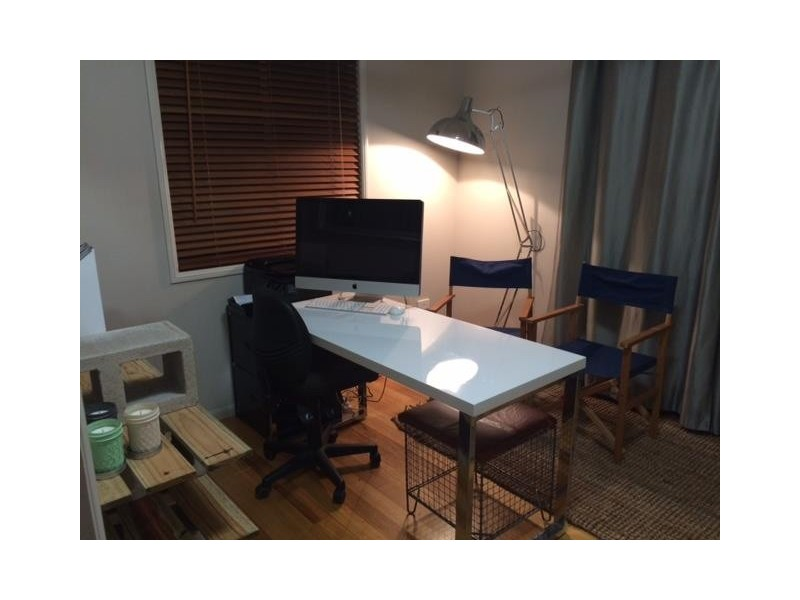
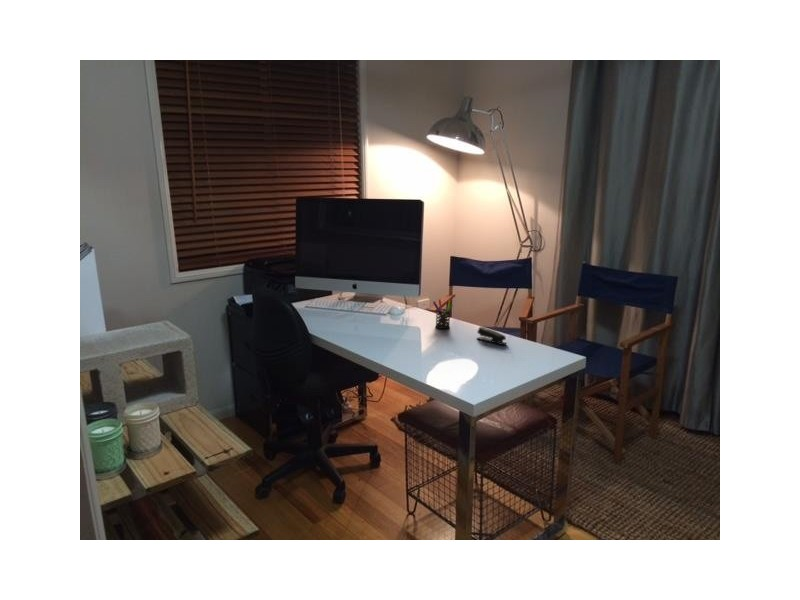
+ pen holder (444, 313)
+ stapler (491, 335)
